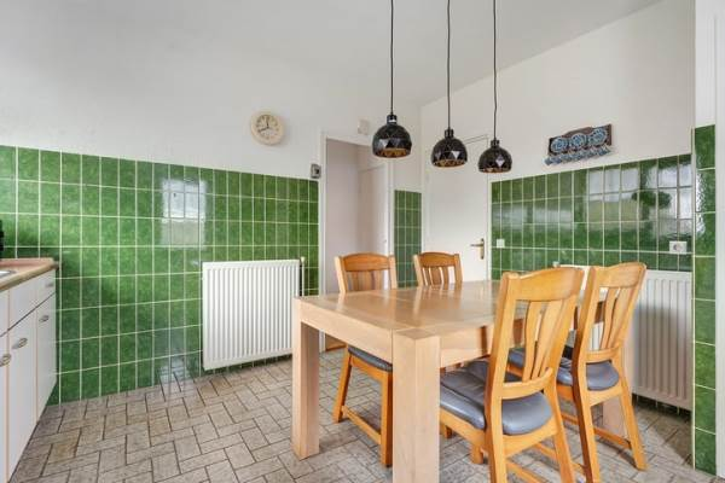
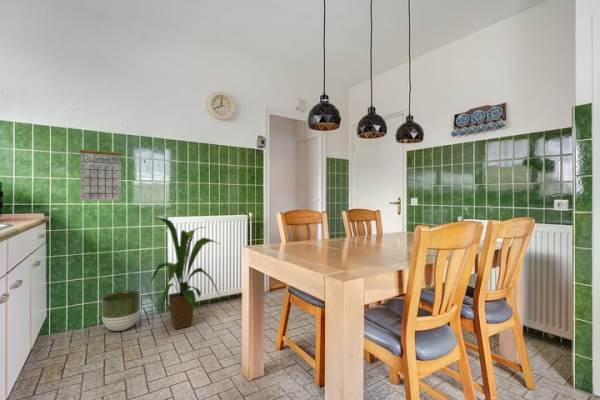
+ calendar (101, 169)
+ planter (121, 311)
+ house plant (190, 268)
